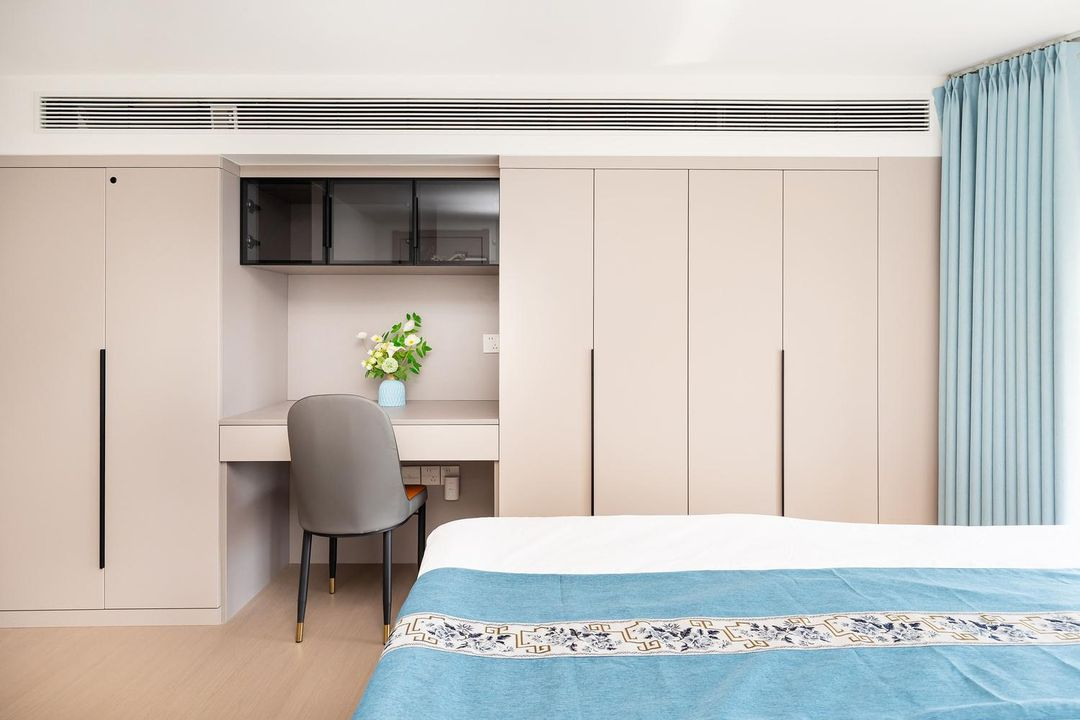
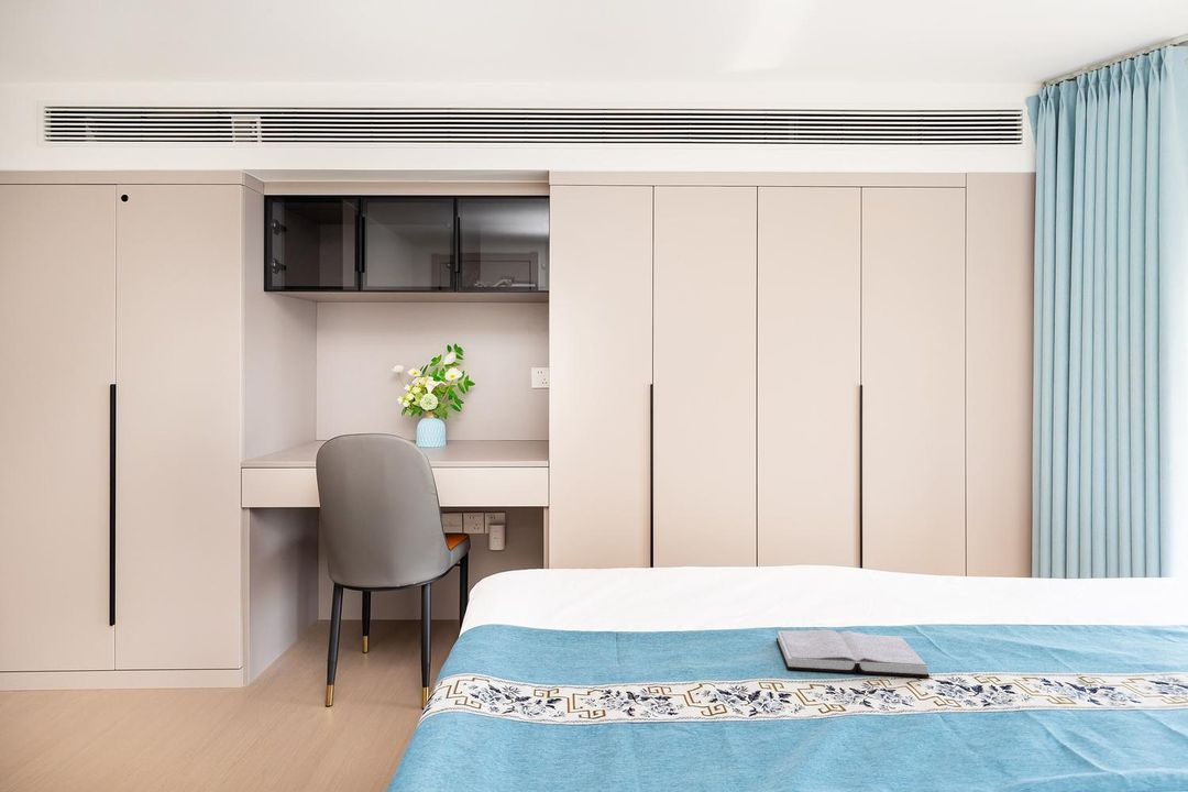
+ hardback book (847, 650)
